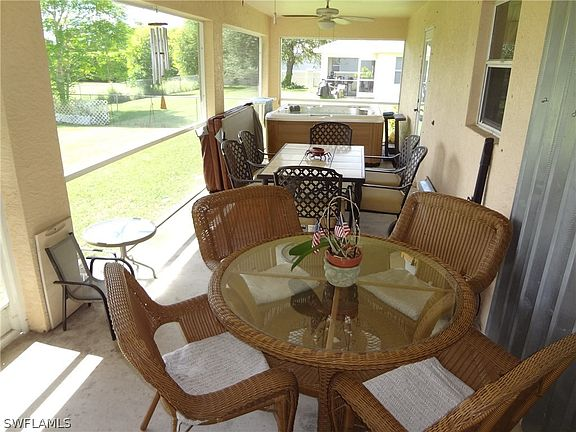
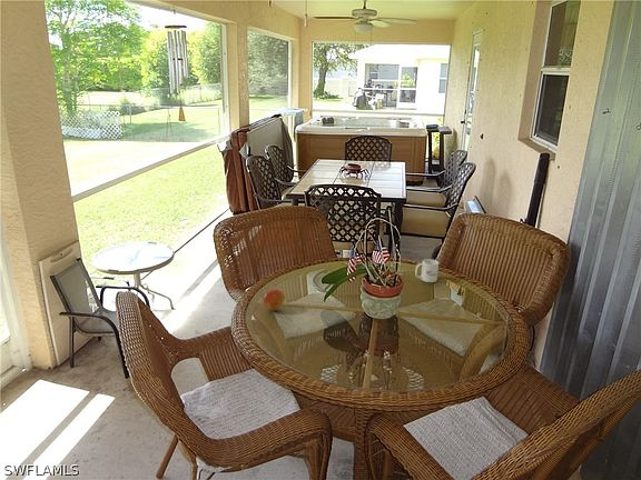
+ mug (426, 270)
+ fruit (274, 299)
